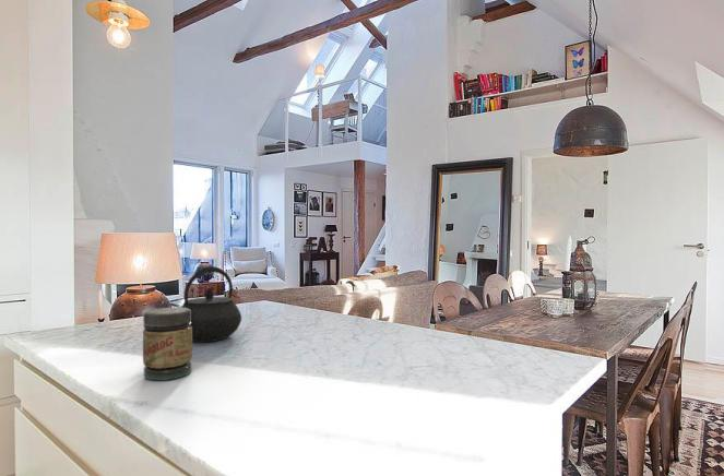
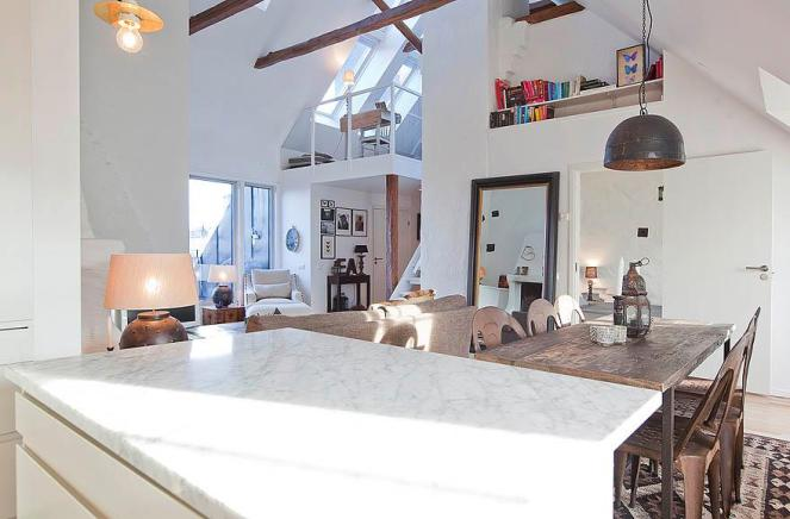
- jar (167, 342)
- kettle (205, 302)
